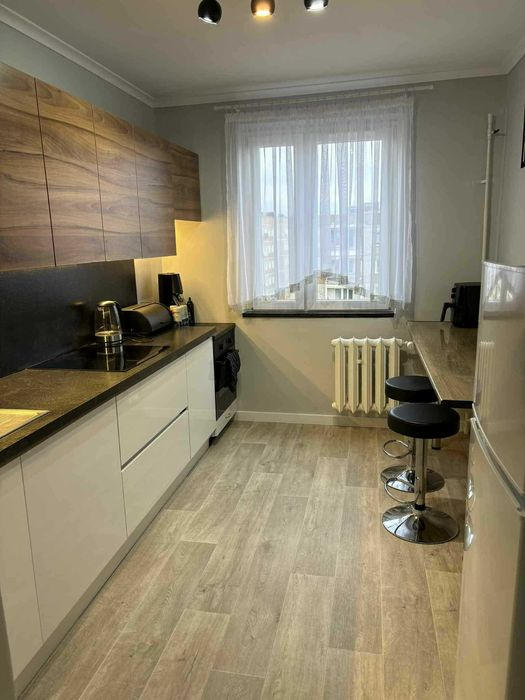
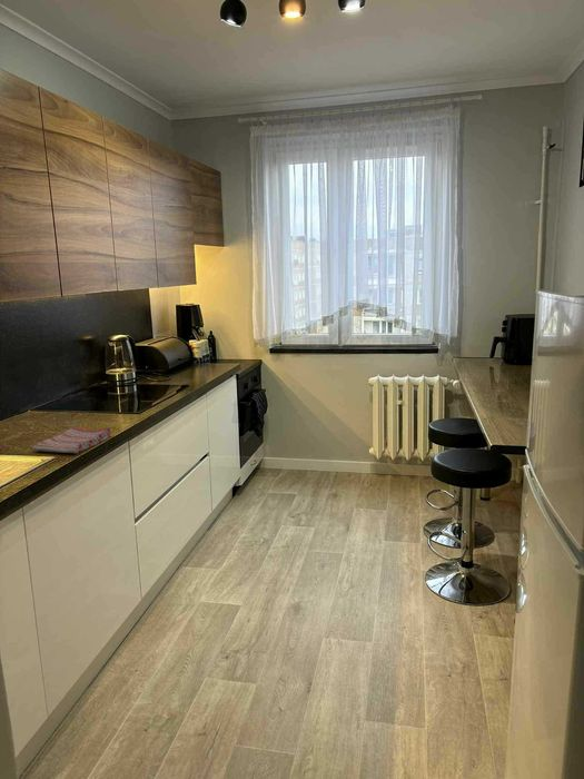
+ dish towel (73, 438)
